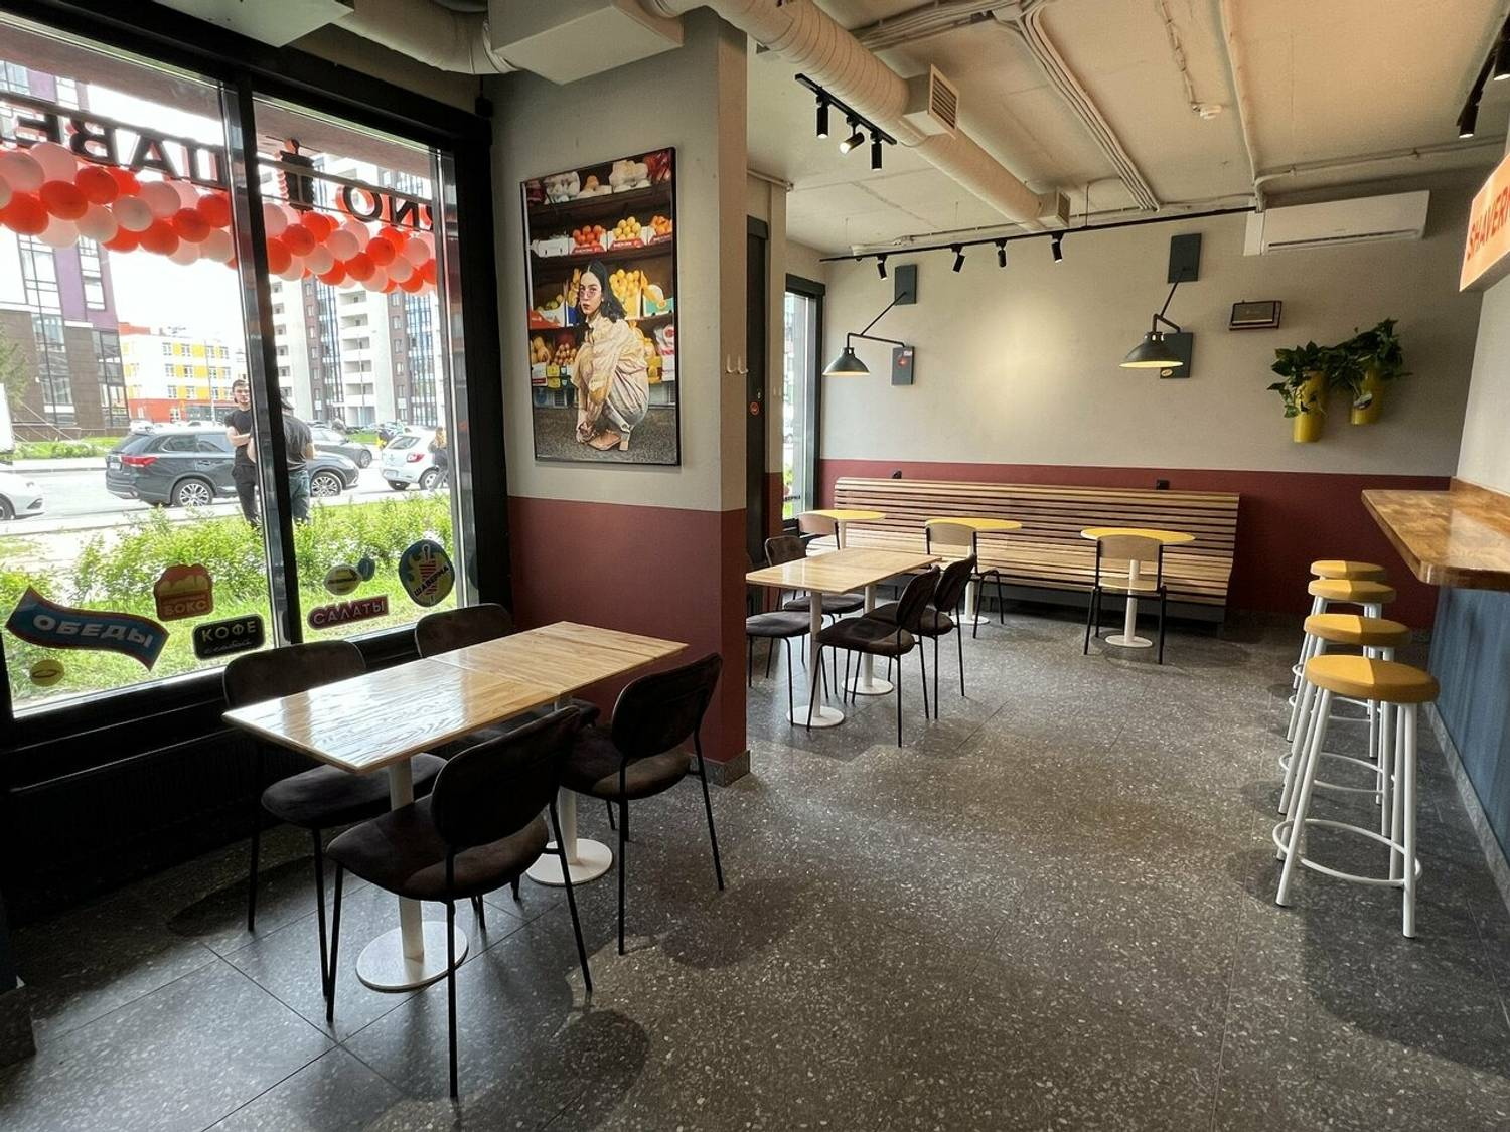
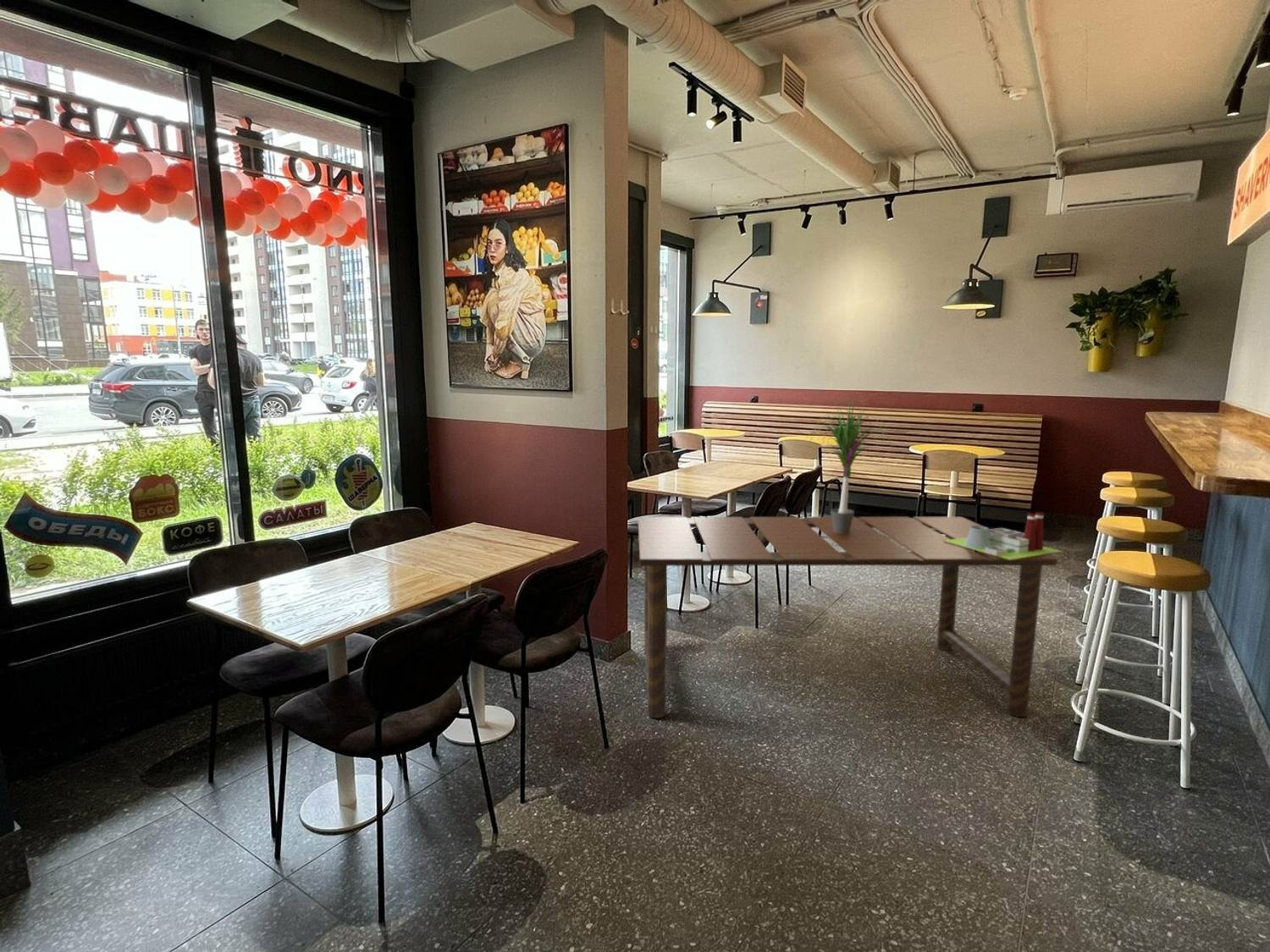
+ architectural model (1002, 528)
+ dining table (818, 564)
+ potted plant (847, 463)
